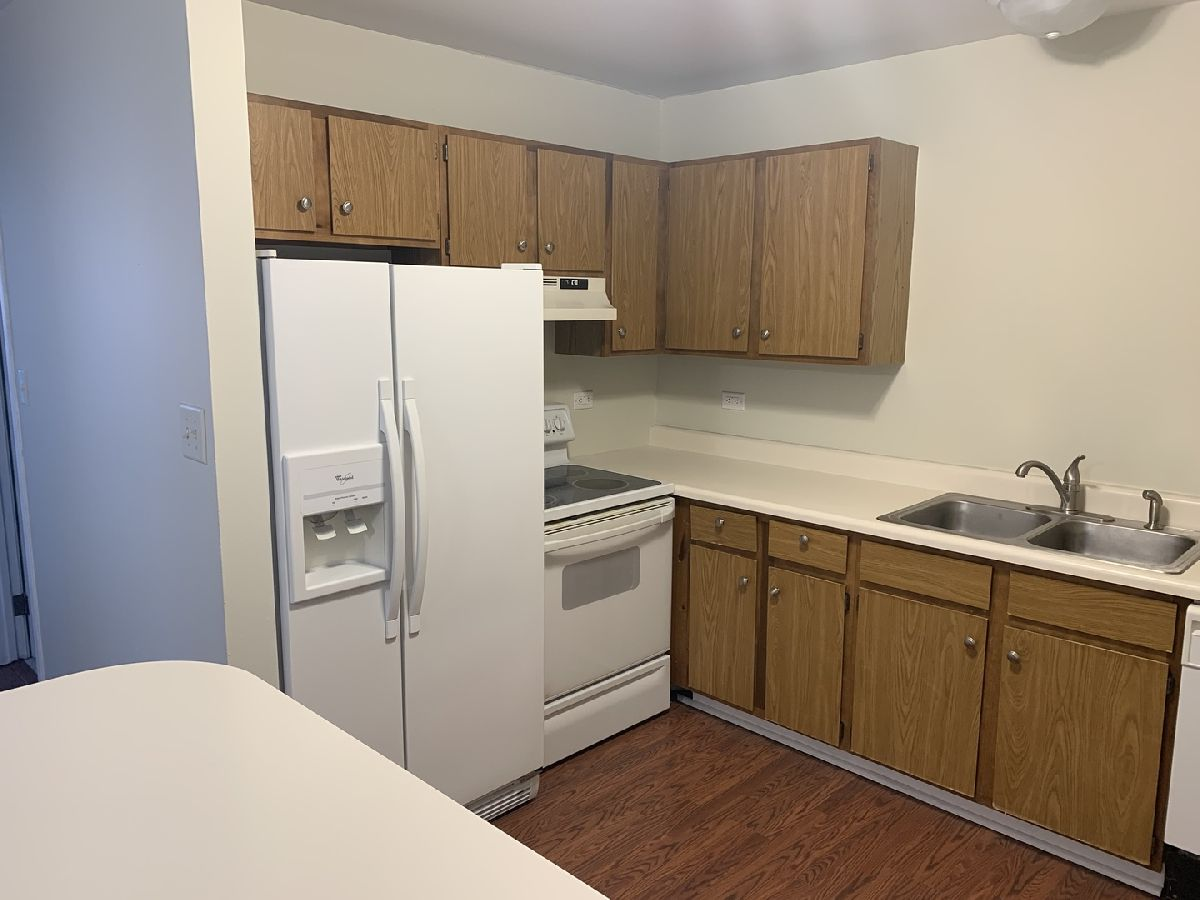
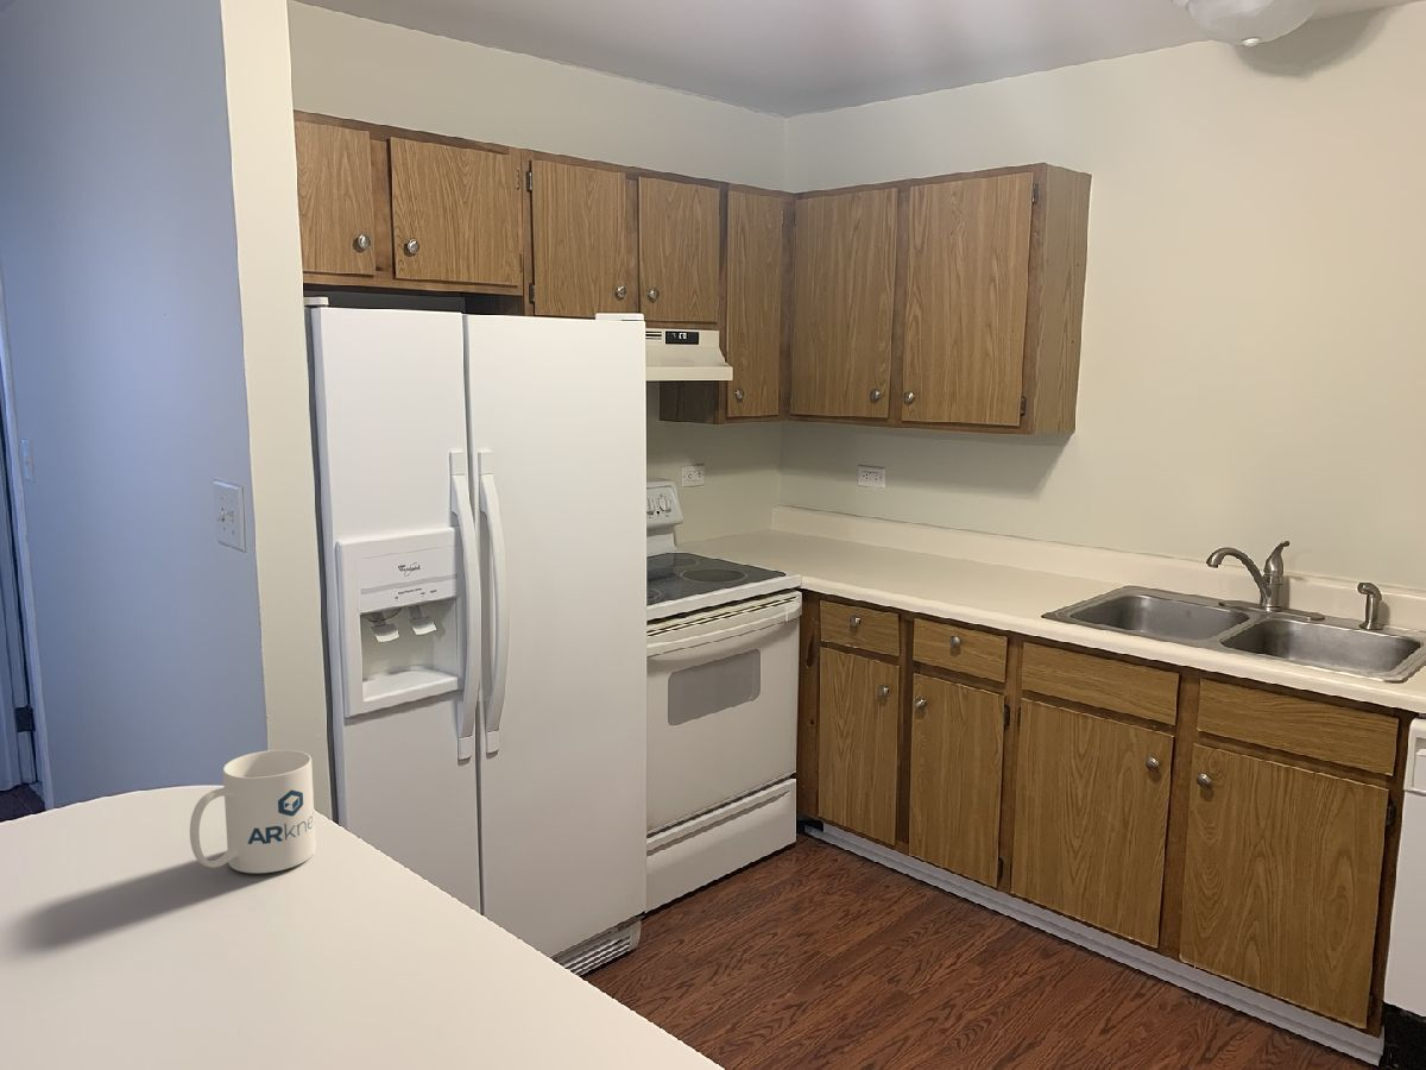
+ mug (255, 813)
